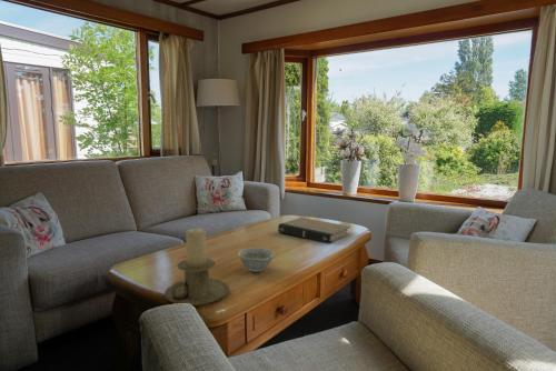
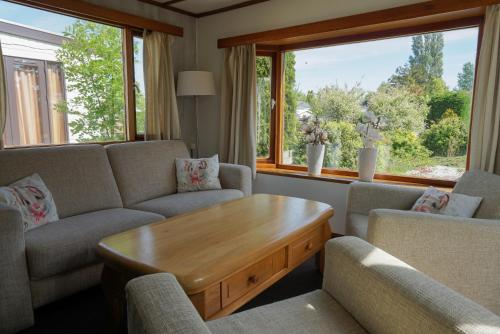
- candle holder (196, 262)
- bowl (256, 261)
- book (314, 229)
